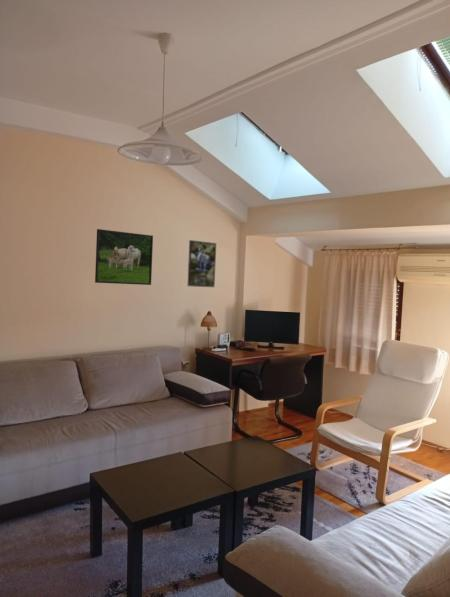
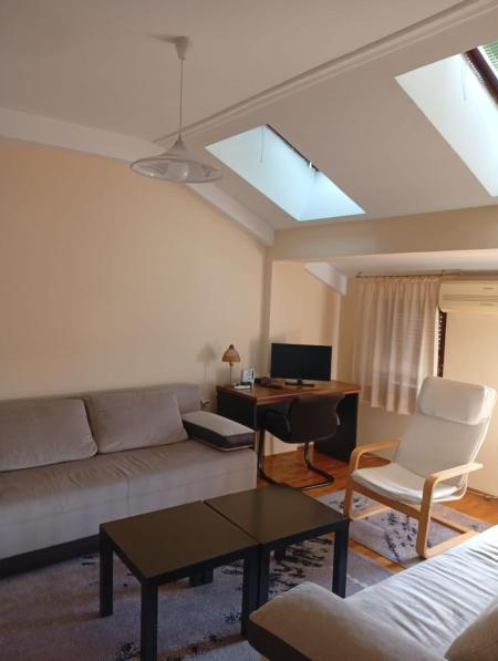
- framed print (202, 264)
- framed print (125, 258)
